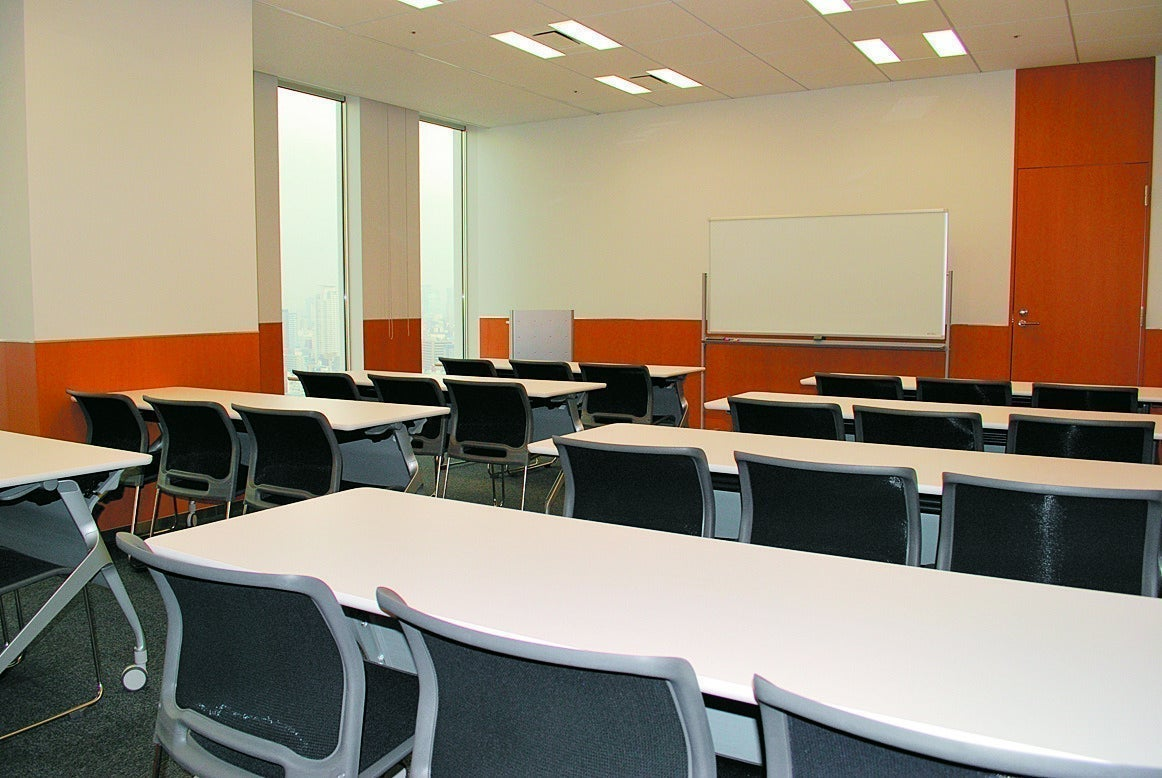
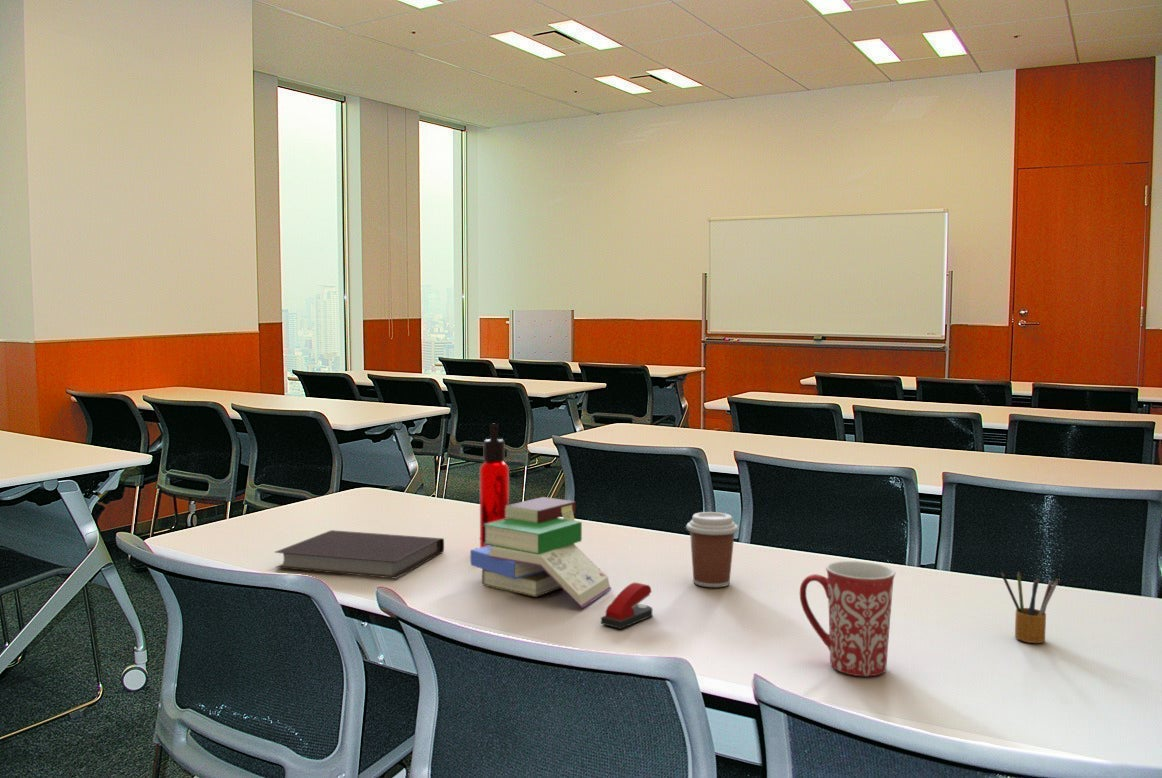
+ stapler (629, 603)
+ mug (845, 615)
+ notebook (362, 552)
+ pencil box (1030, 605)
+ book (551, 547)
+ coffee cup (711, 549)
+ water bottle (494, 487)
